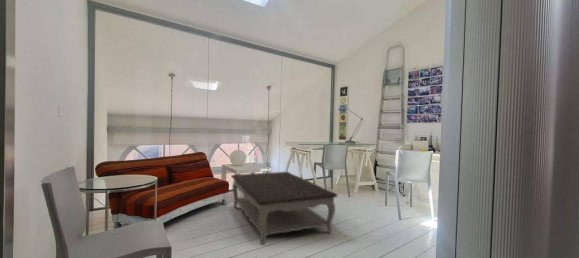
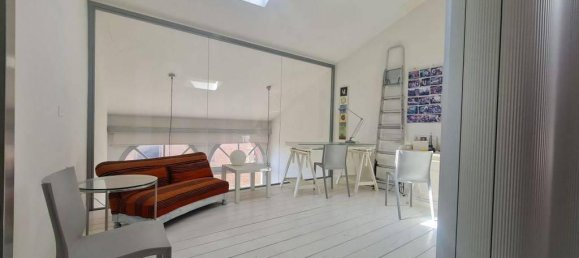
- coffee table (276, 200)
